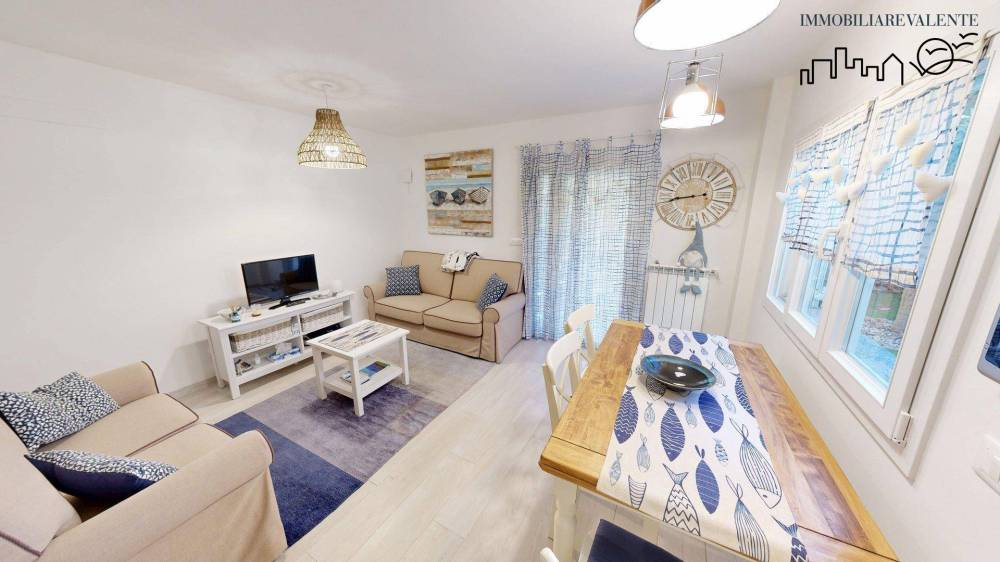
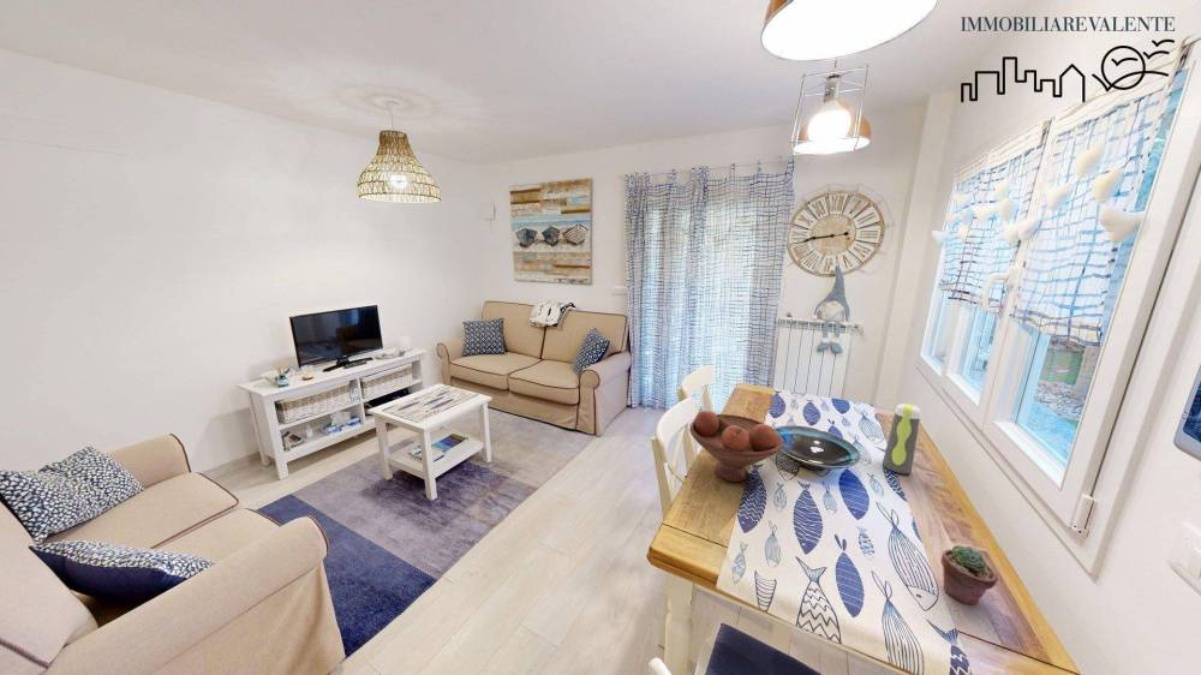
+ potted succulent (966, 573)
+ fruit bowl (733, 444)
+ water bottle (902, 437)
